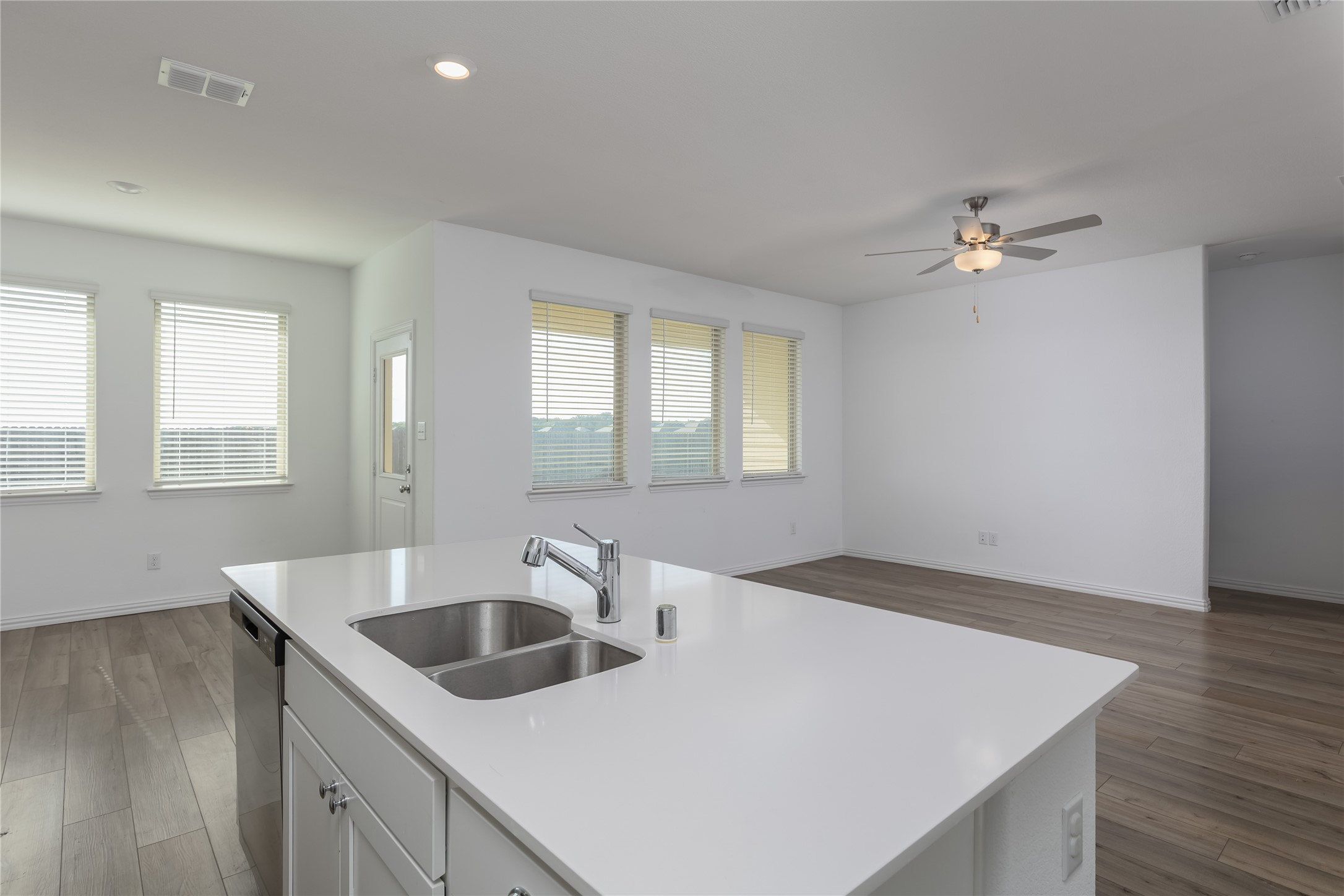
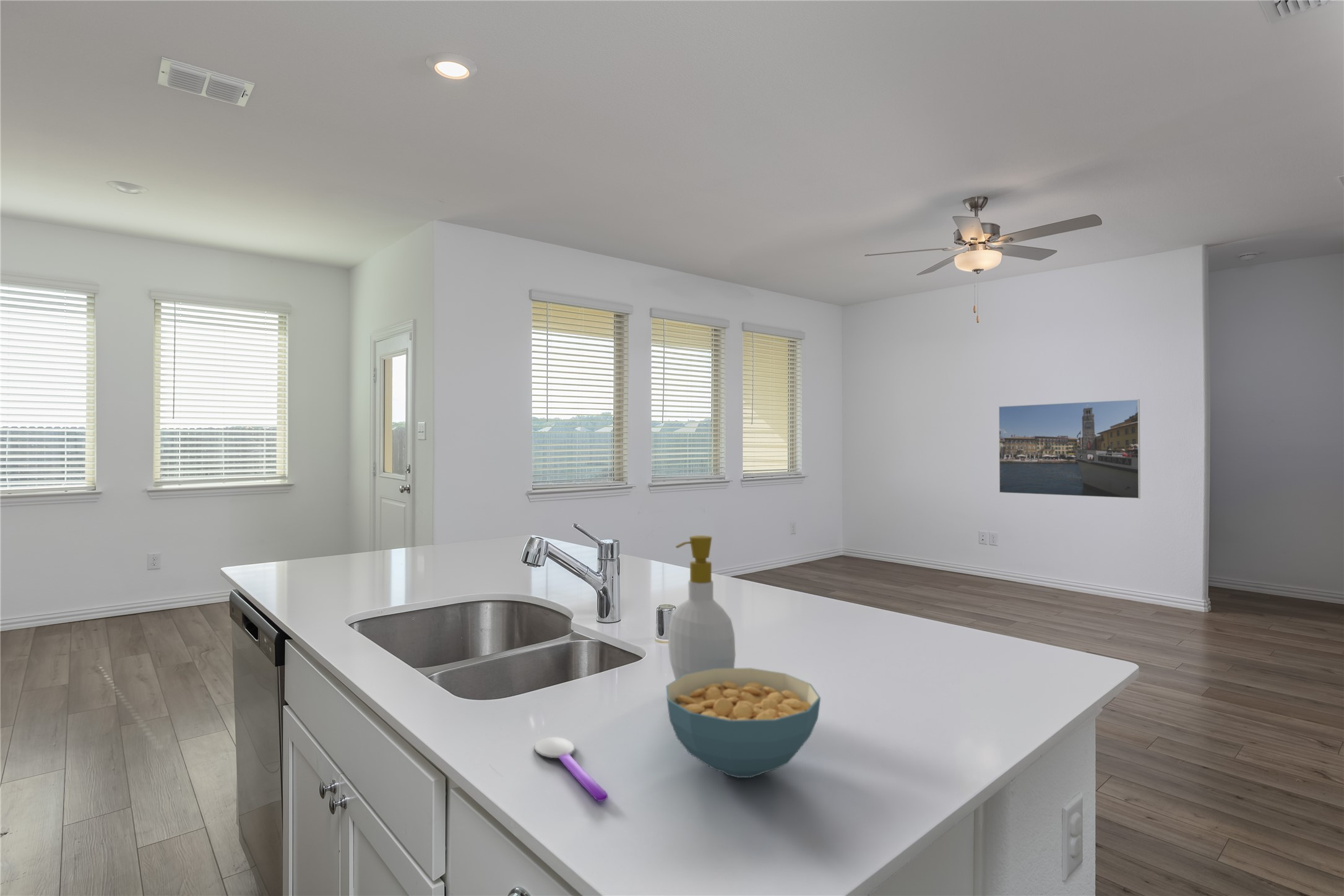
+ cereal bowl (741, 729)
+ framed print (1064, 449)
+ soap bottle (699, 615)
+ spoon (571, 763)
